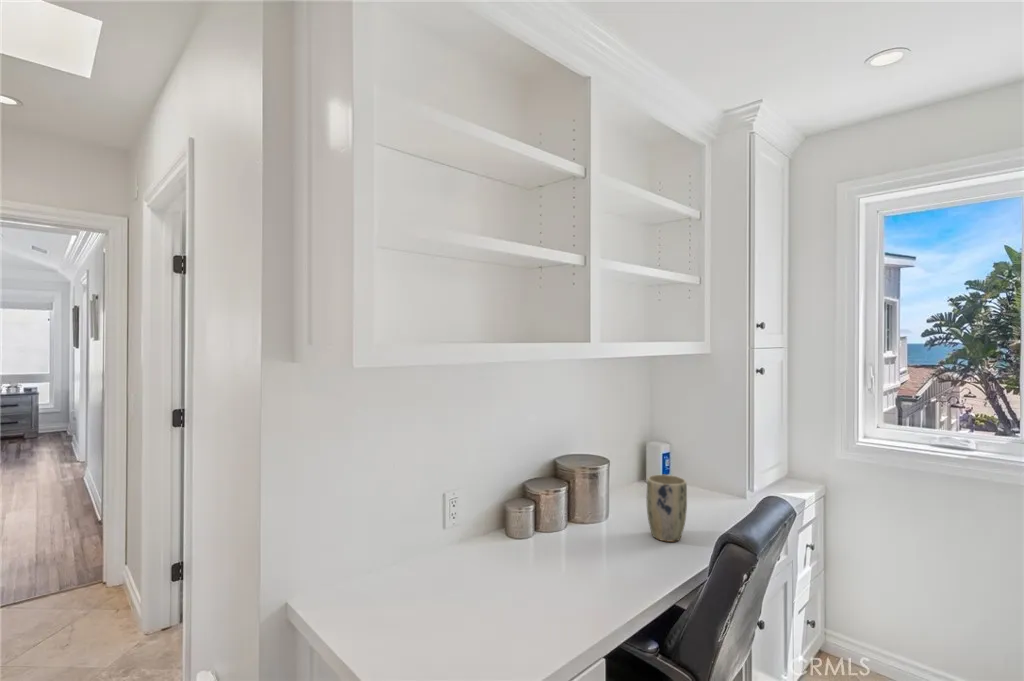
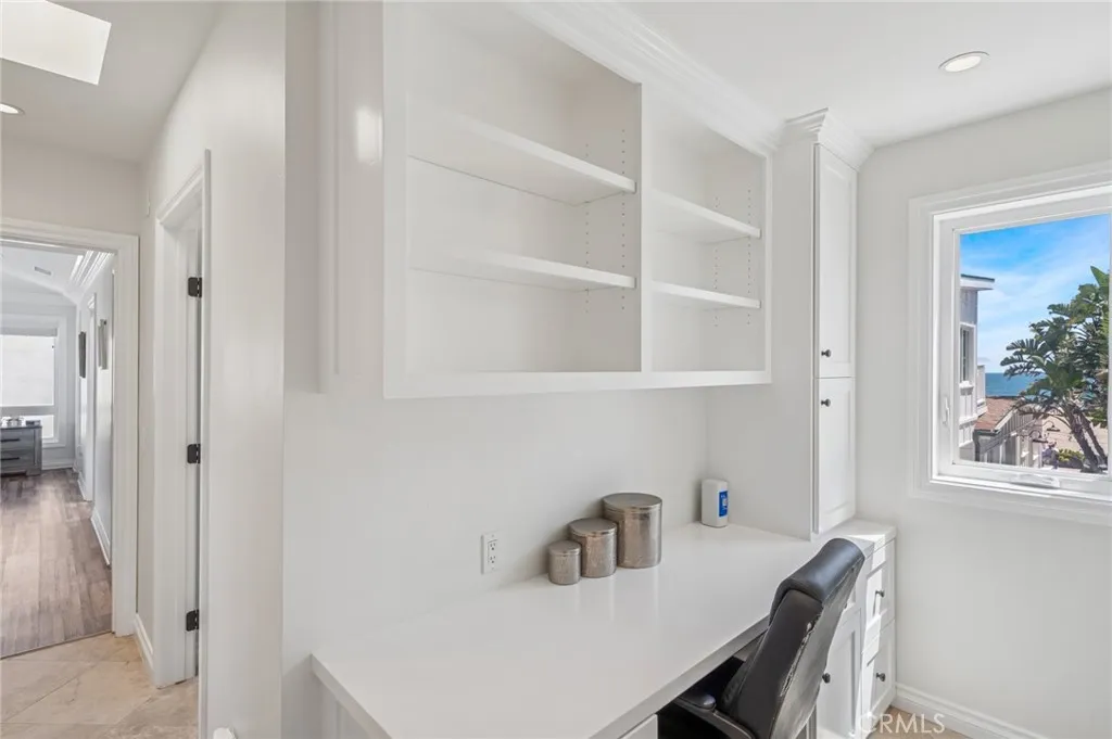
- plant pot (666, 508)
